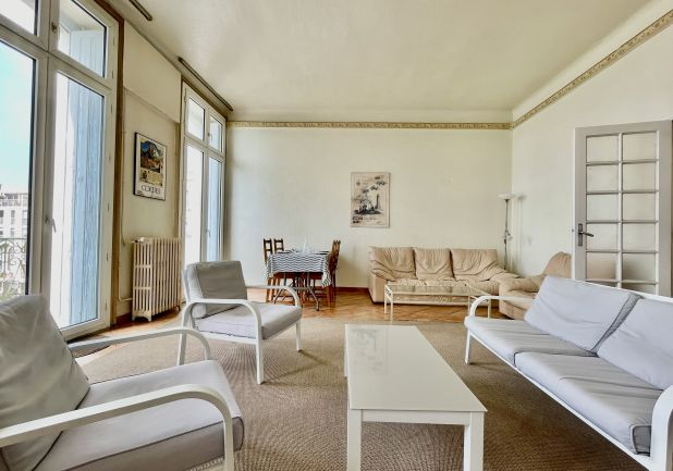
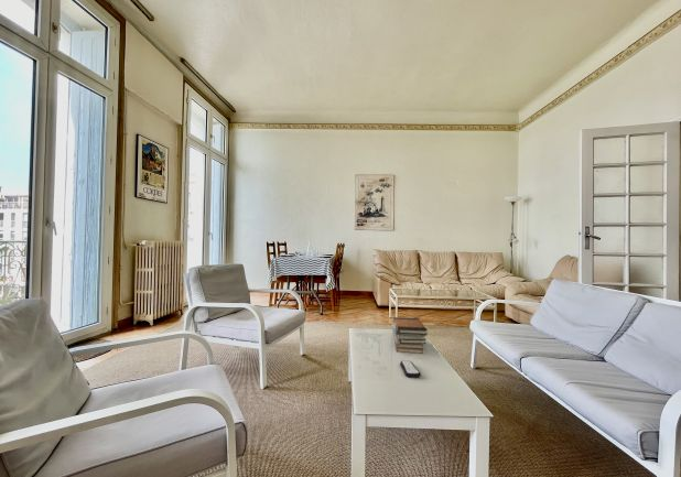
+ remote control (409, 368)
+ book stack (408, 334)
